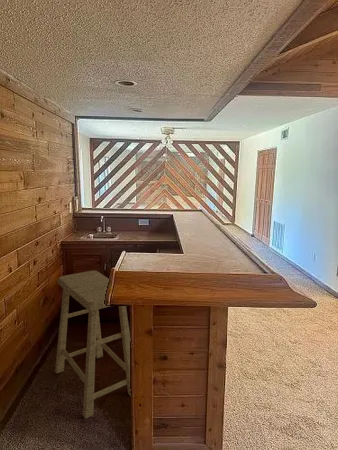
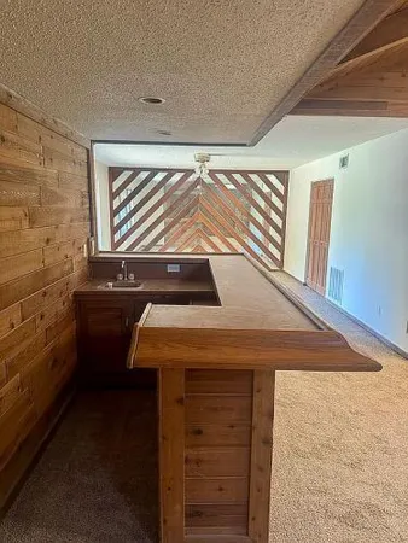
- stool (93, 334)
